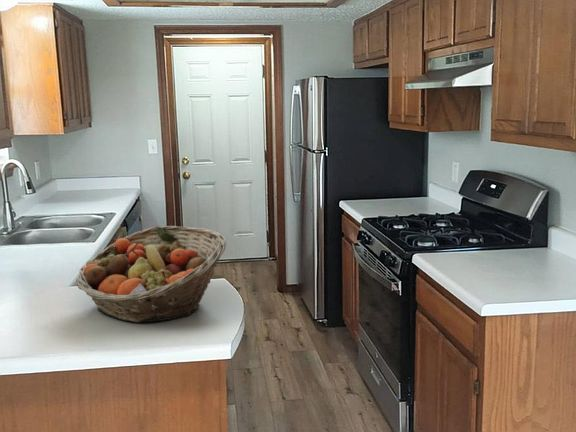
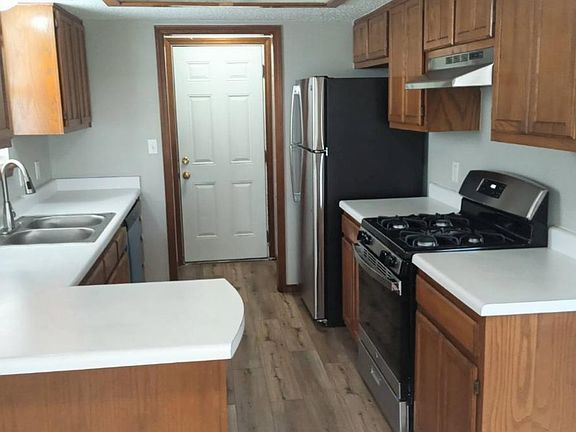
- fruit basket (152, 270)
